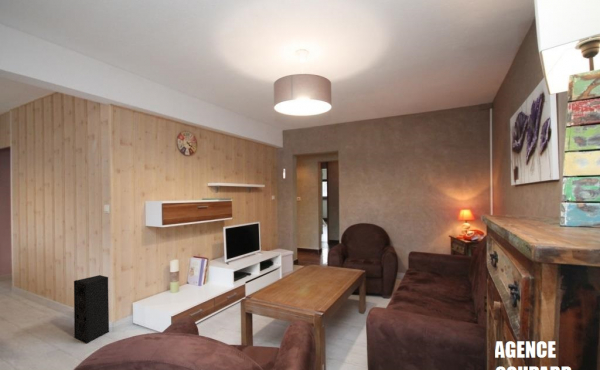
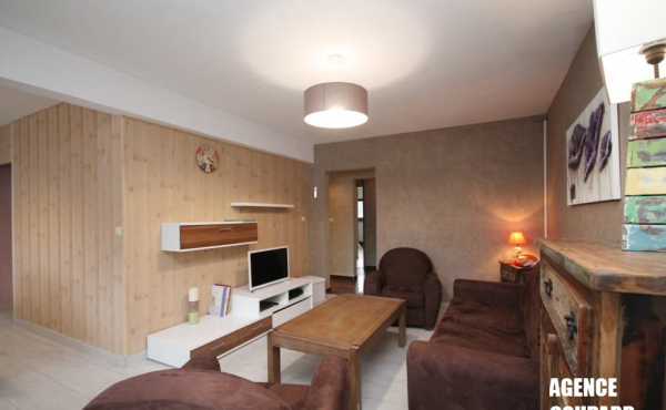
- speaker (92, 307)
